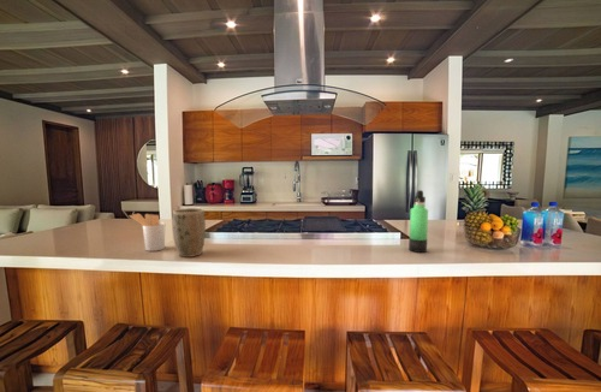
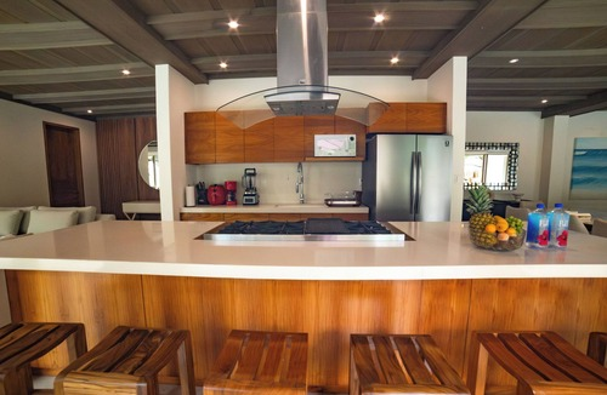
- plant pot (189, 232)
- thermos bottle (418, 220)
- utensil holder (148, 230)
